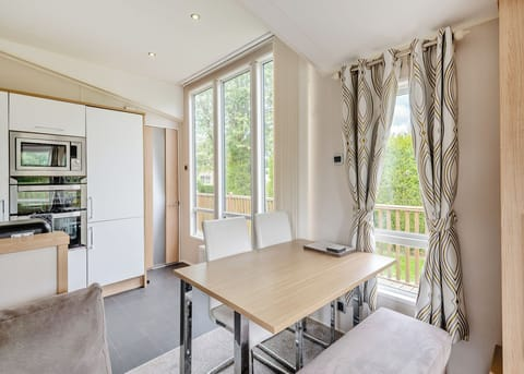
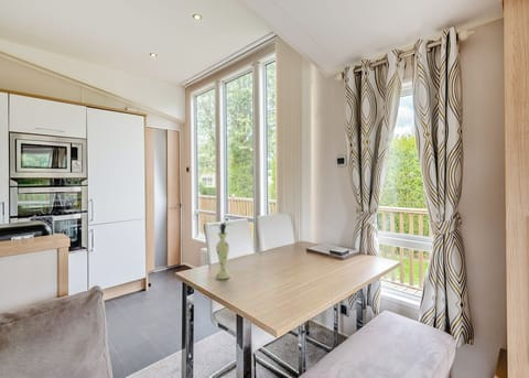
+ vase (223, 249)
